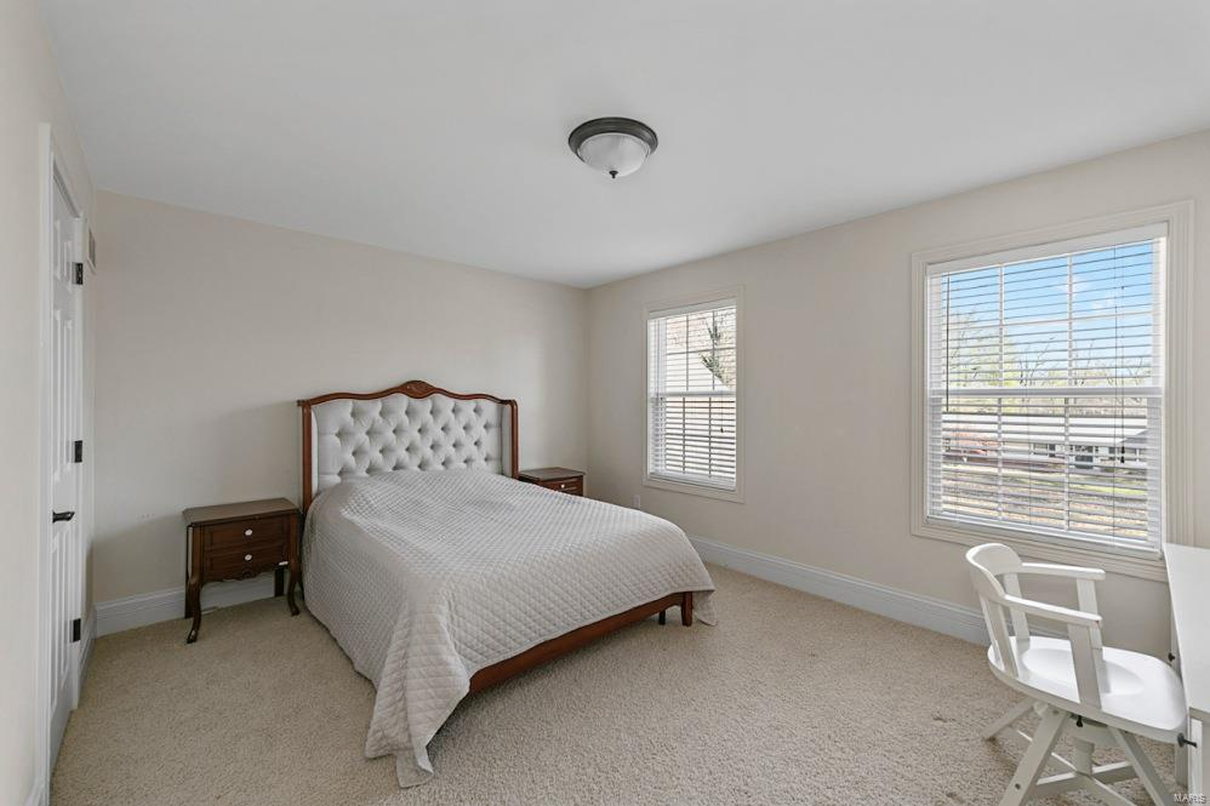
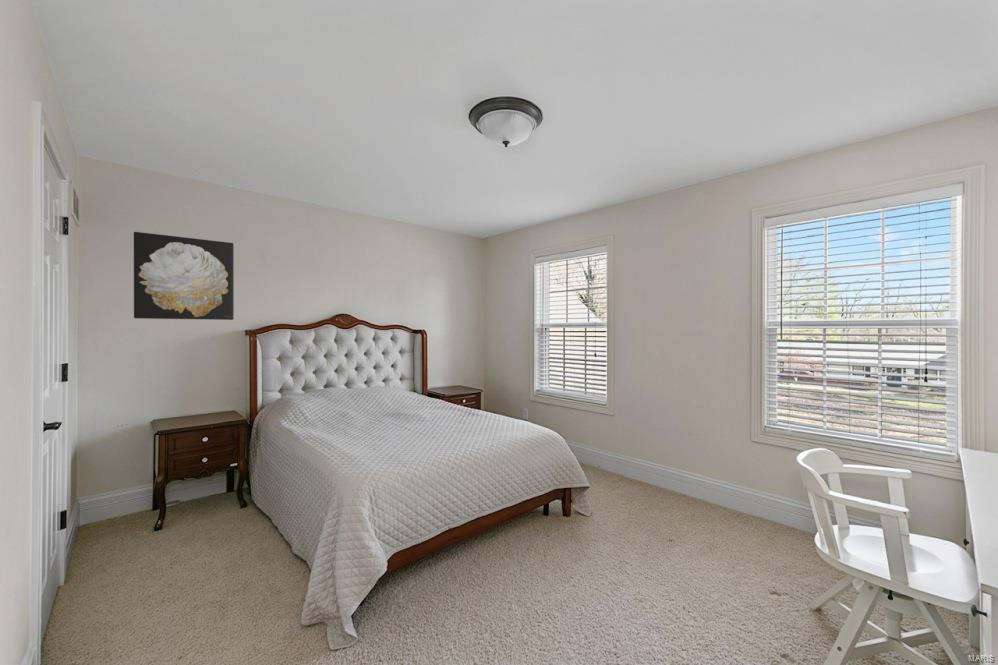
+ wall art (186, 278)
